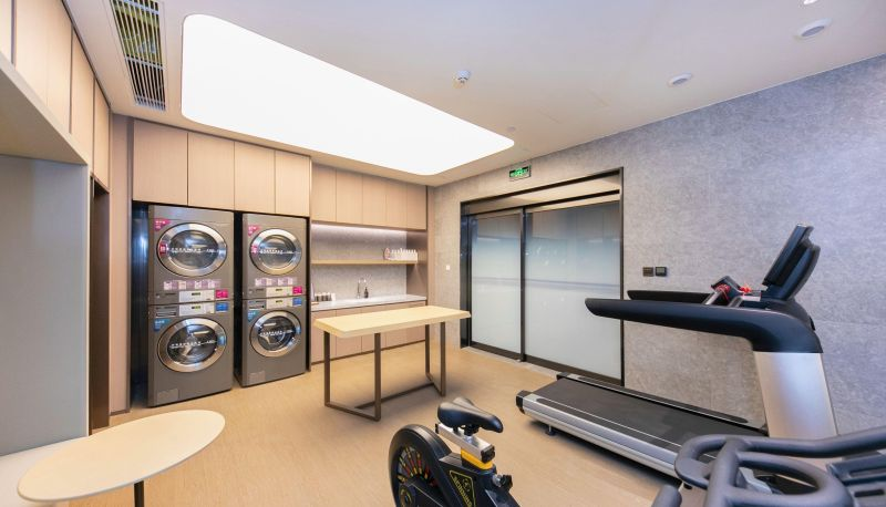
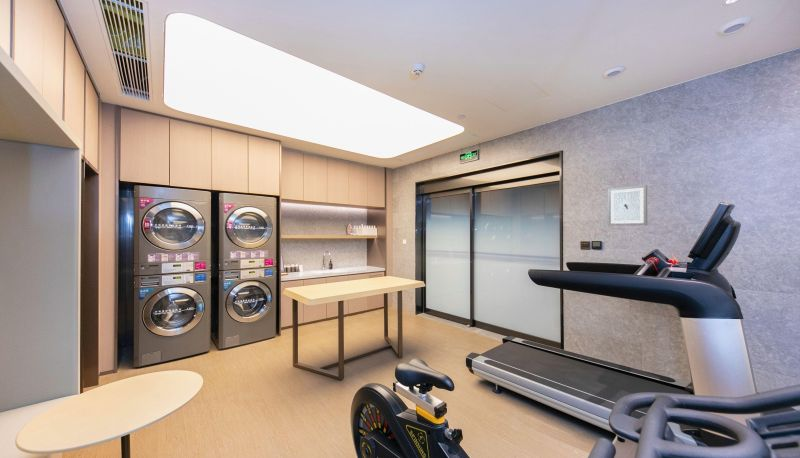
+ wall art (626, 206)
